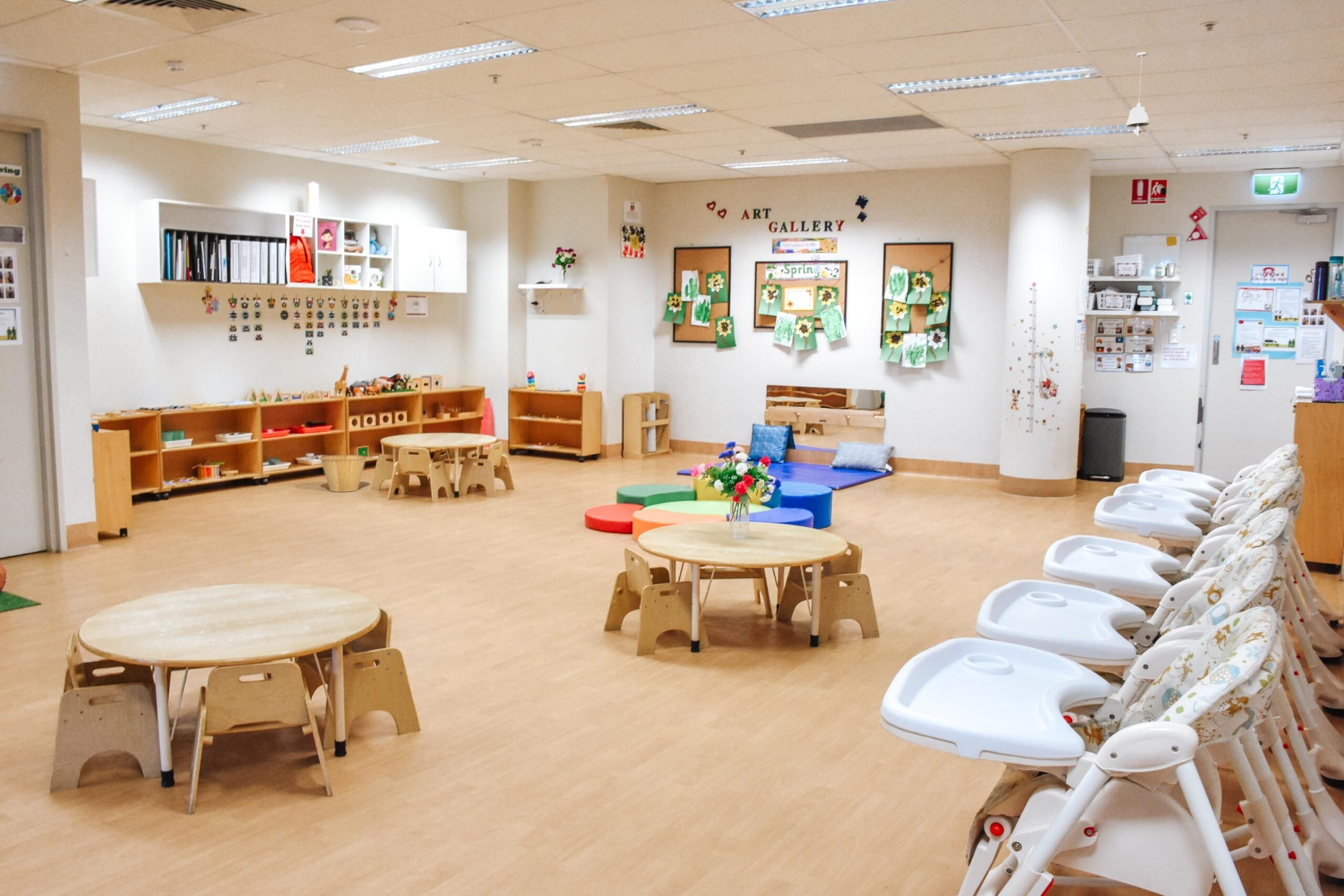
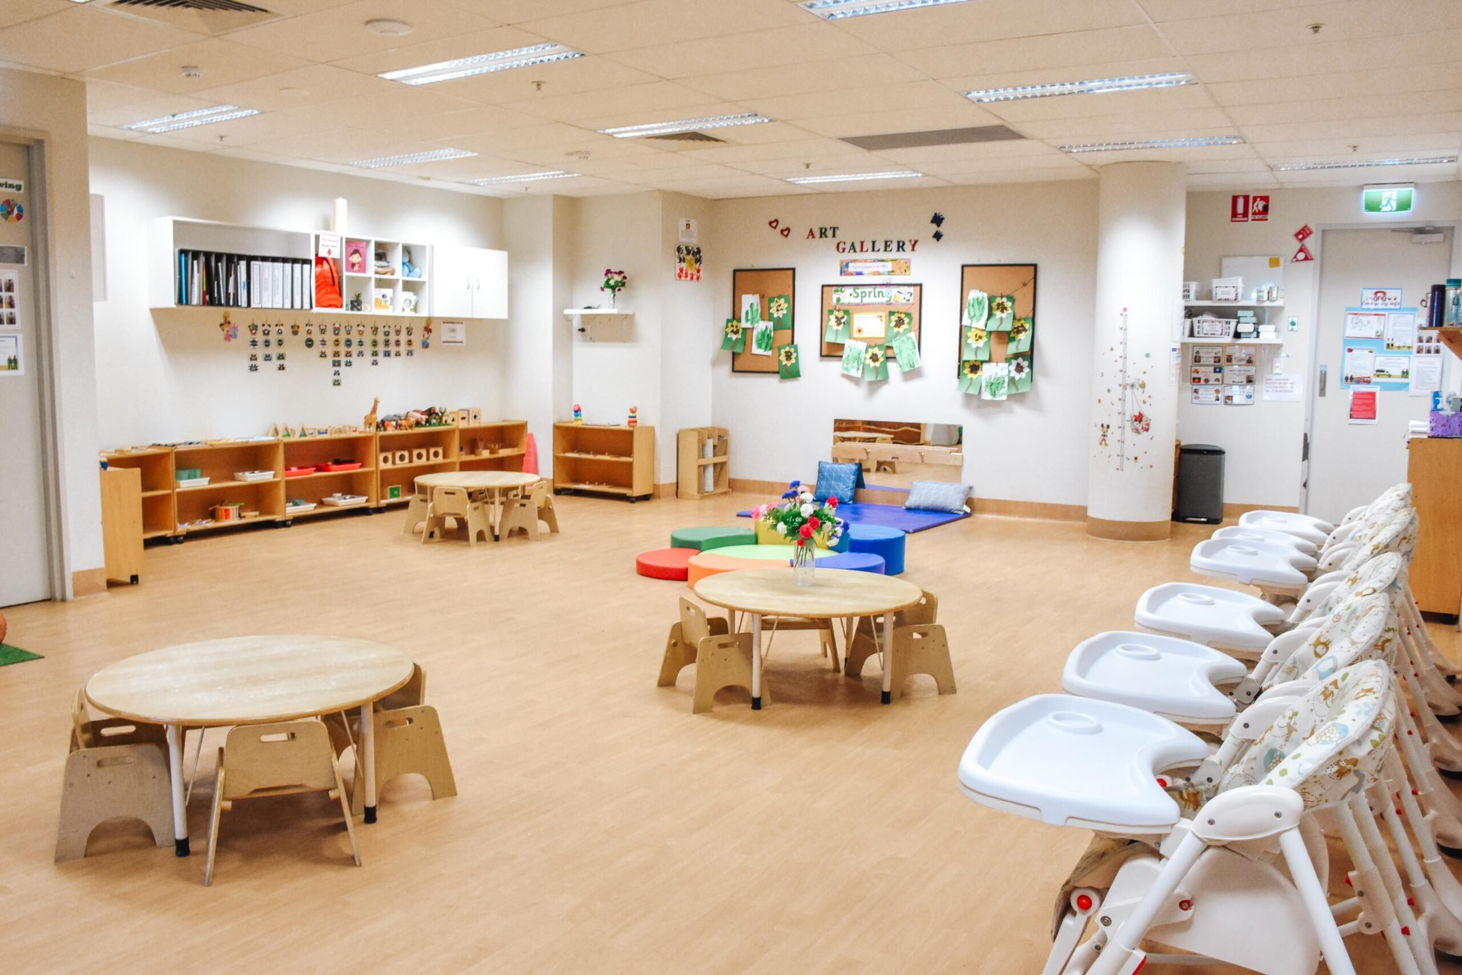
- pendant light (1139, 95)
- basket (343, 473)
